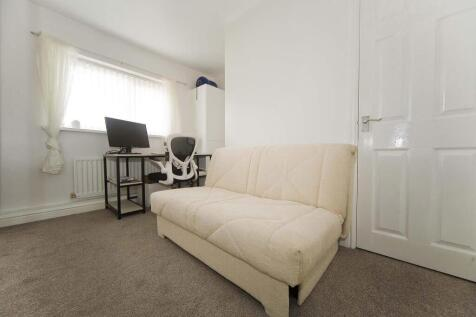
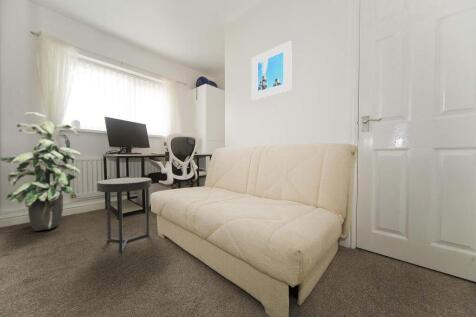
+ indoor plant (43, 171)
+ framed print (270, 73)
+ side table (121, 211)
